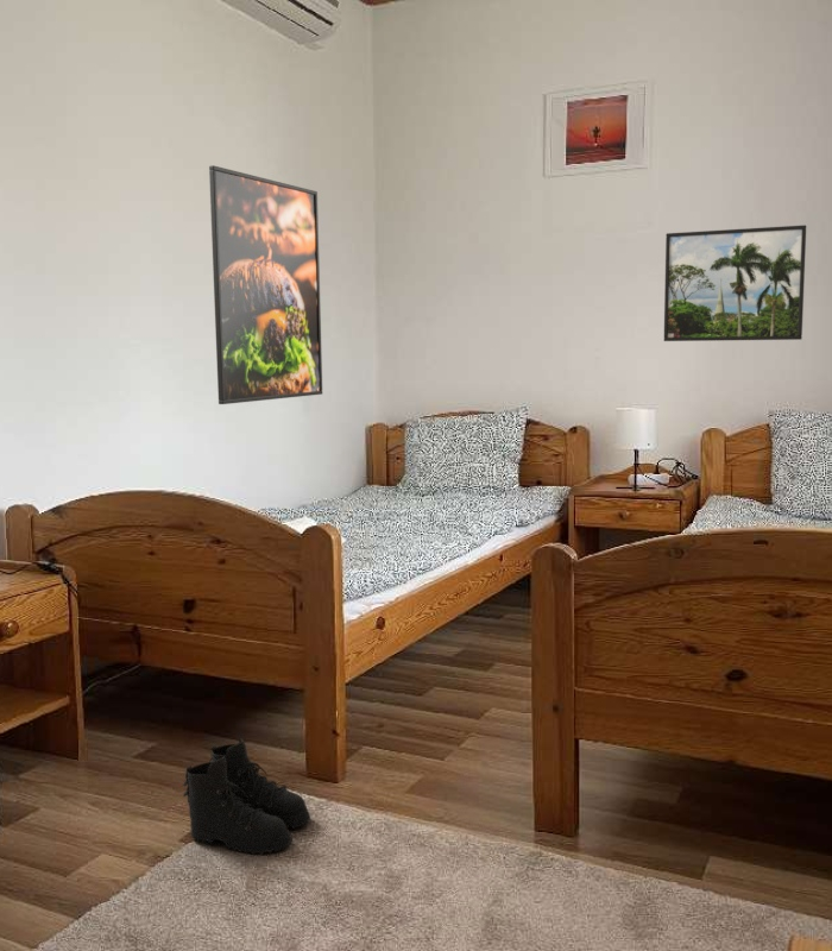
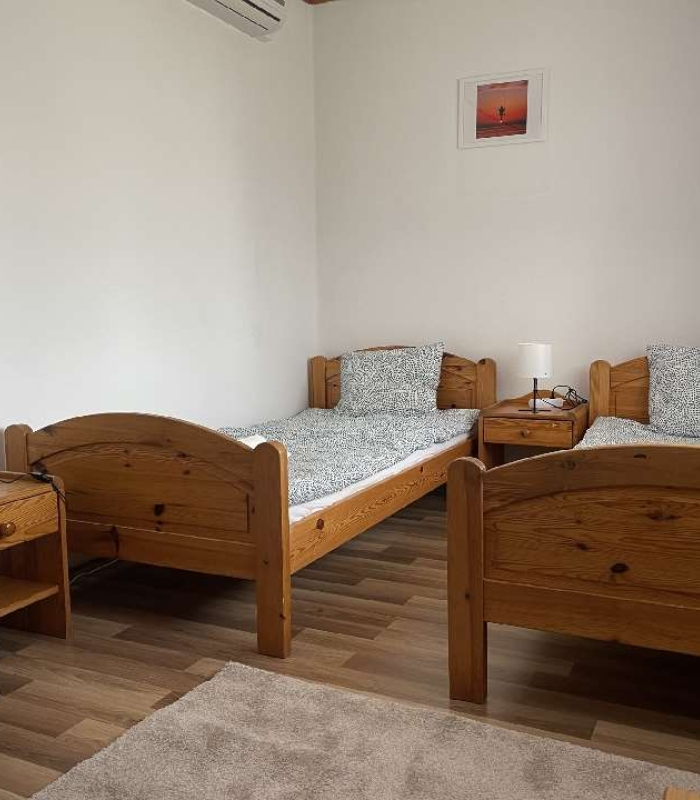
- boots (247, 789)
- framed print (271, 290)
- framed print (732, 285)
